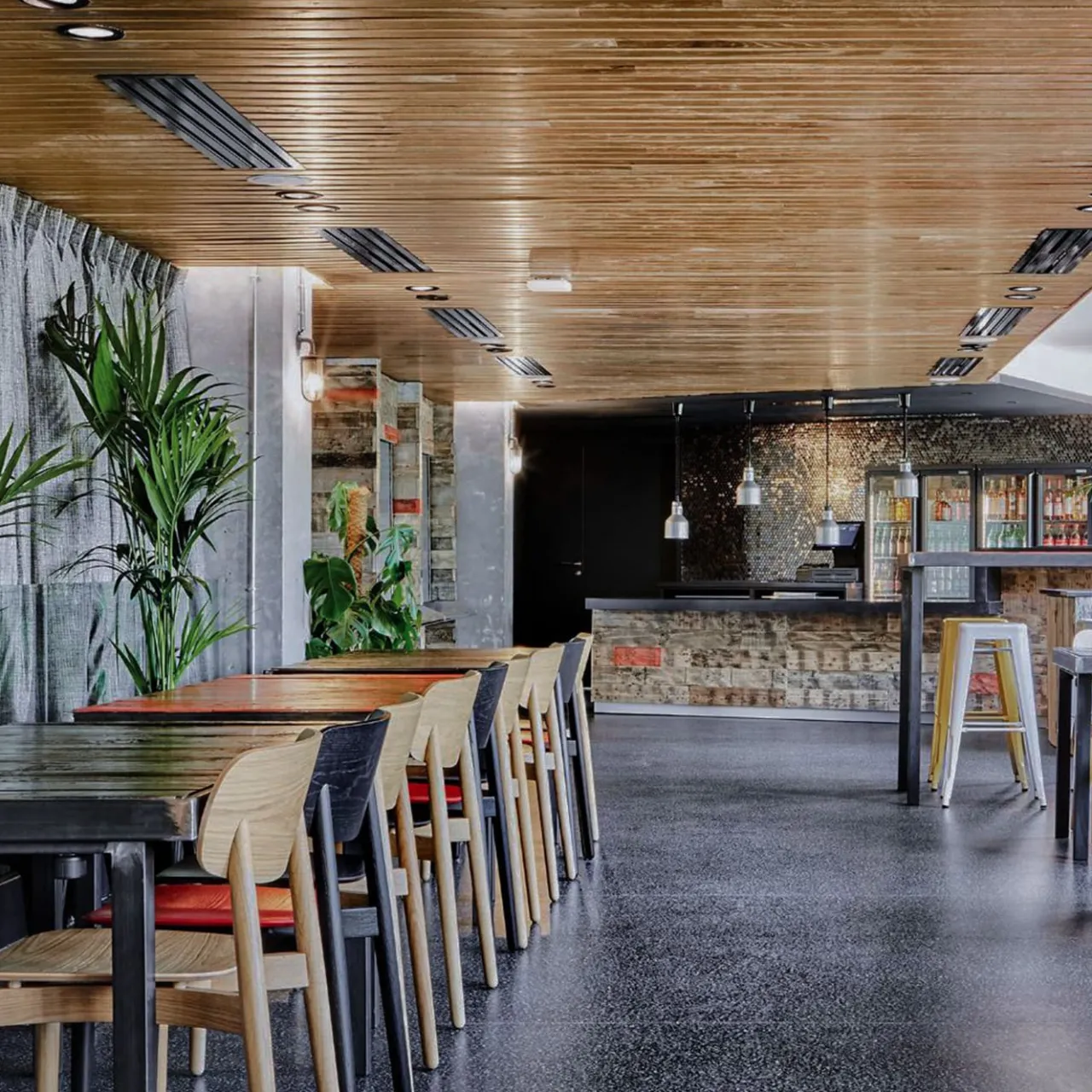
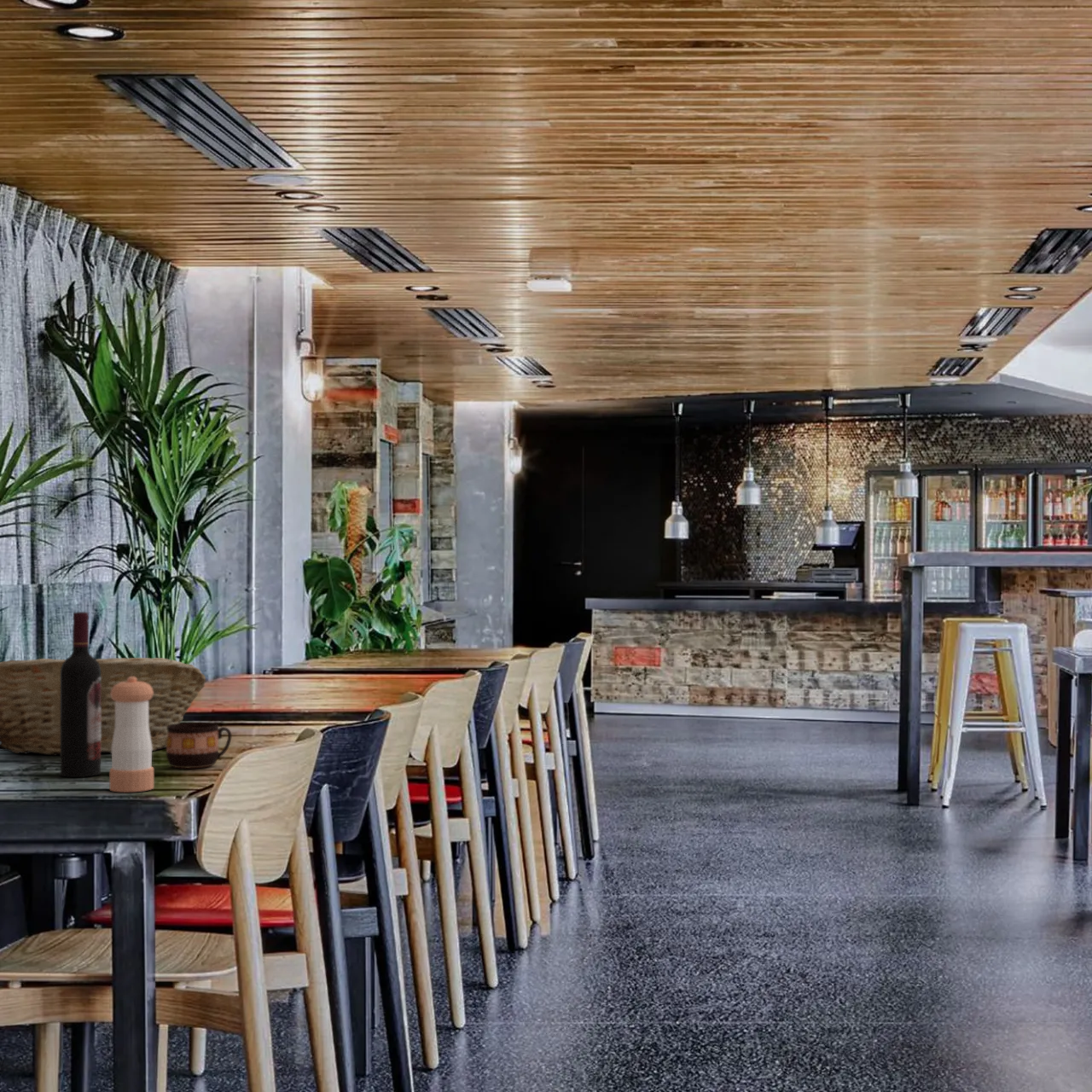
+ wine bottle (80, 693)
+ fruit basket (101, 700)
+ cup (195, 746)
+ pepper shaker (131, 733)
